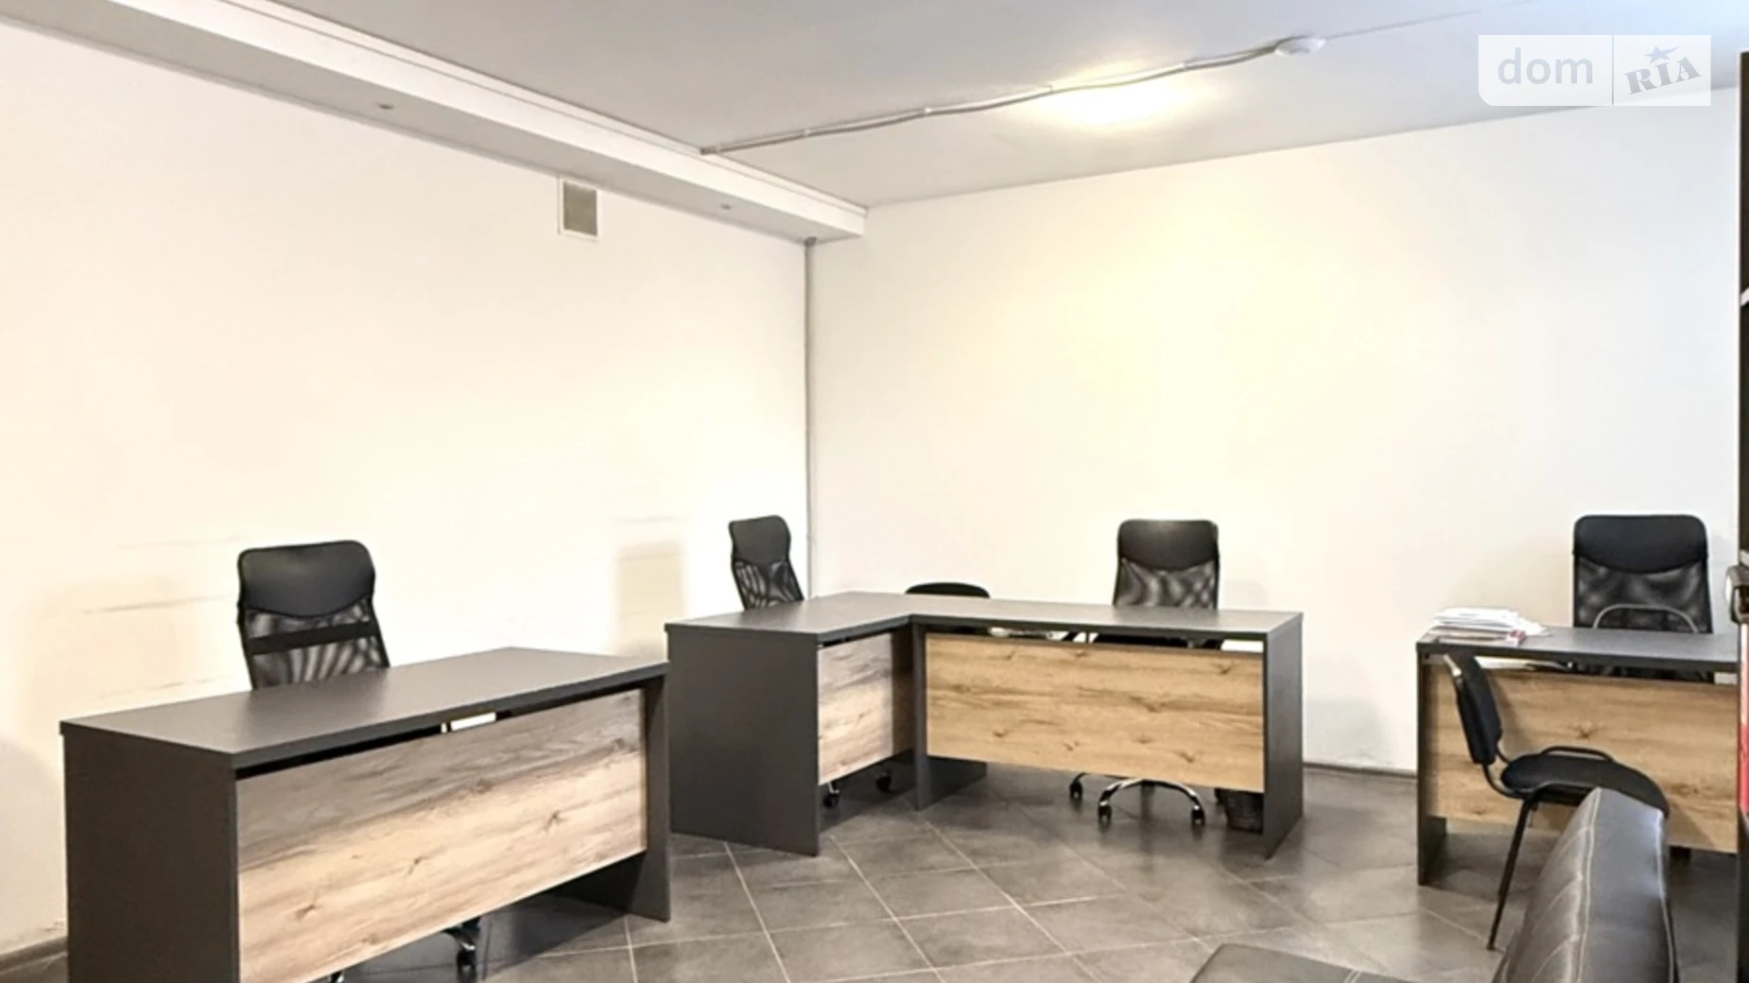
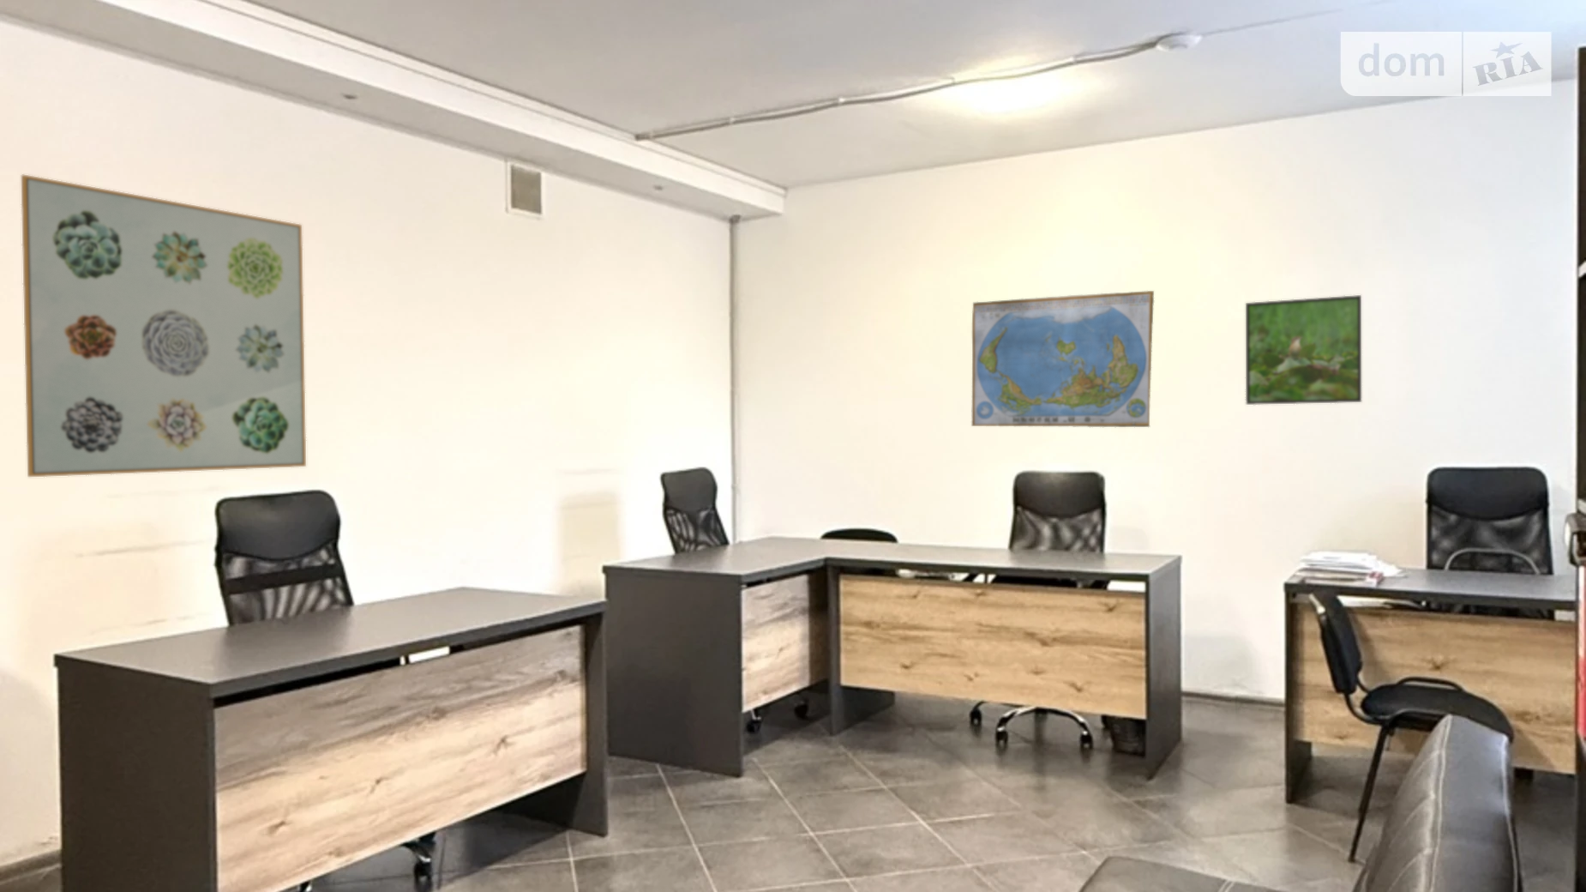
+ wall art (179, 337)
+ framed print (1302, 351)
+ world map (1058, 362)
